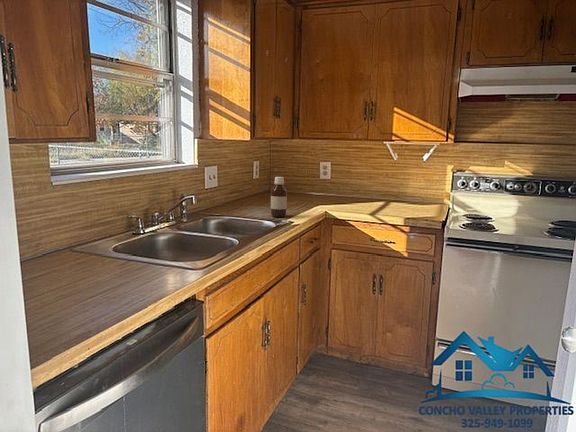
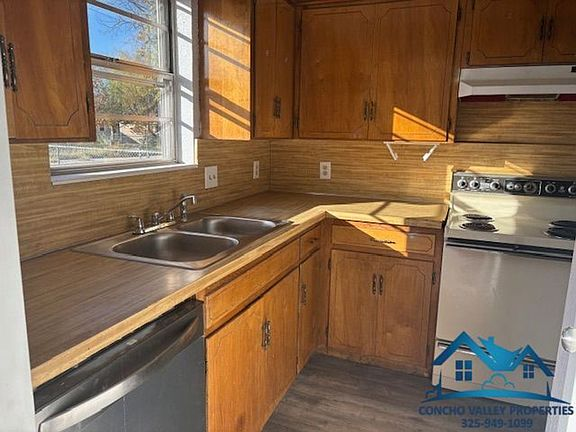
- bottle (278, 196)
